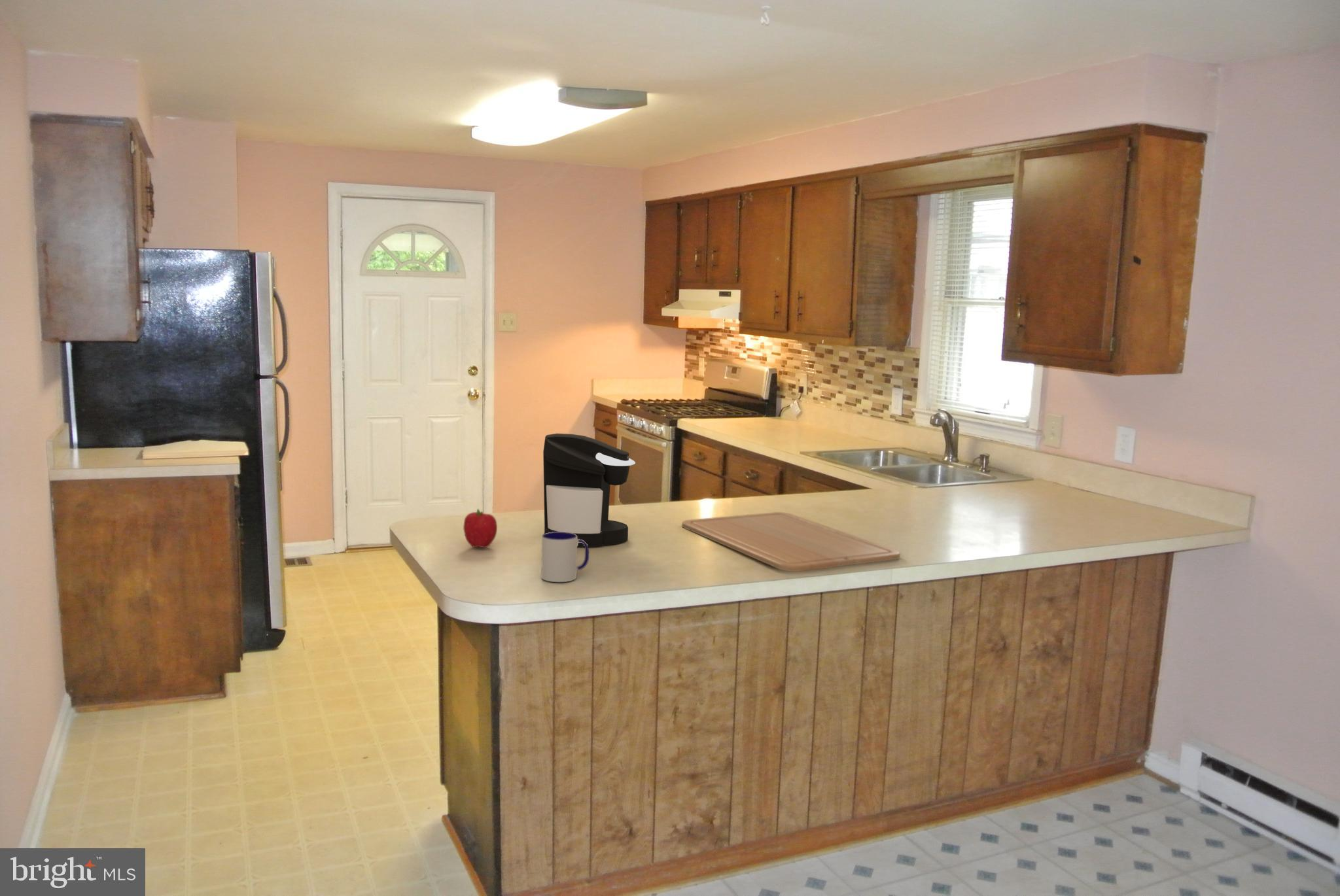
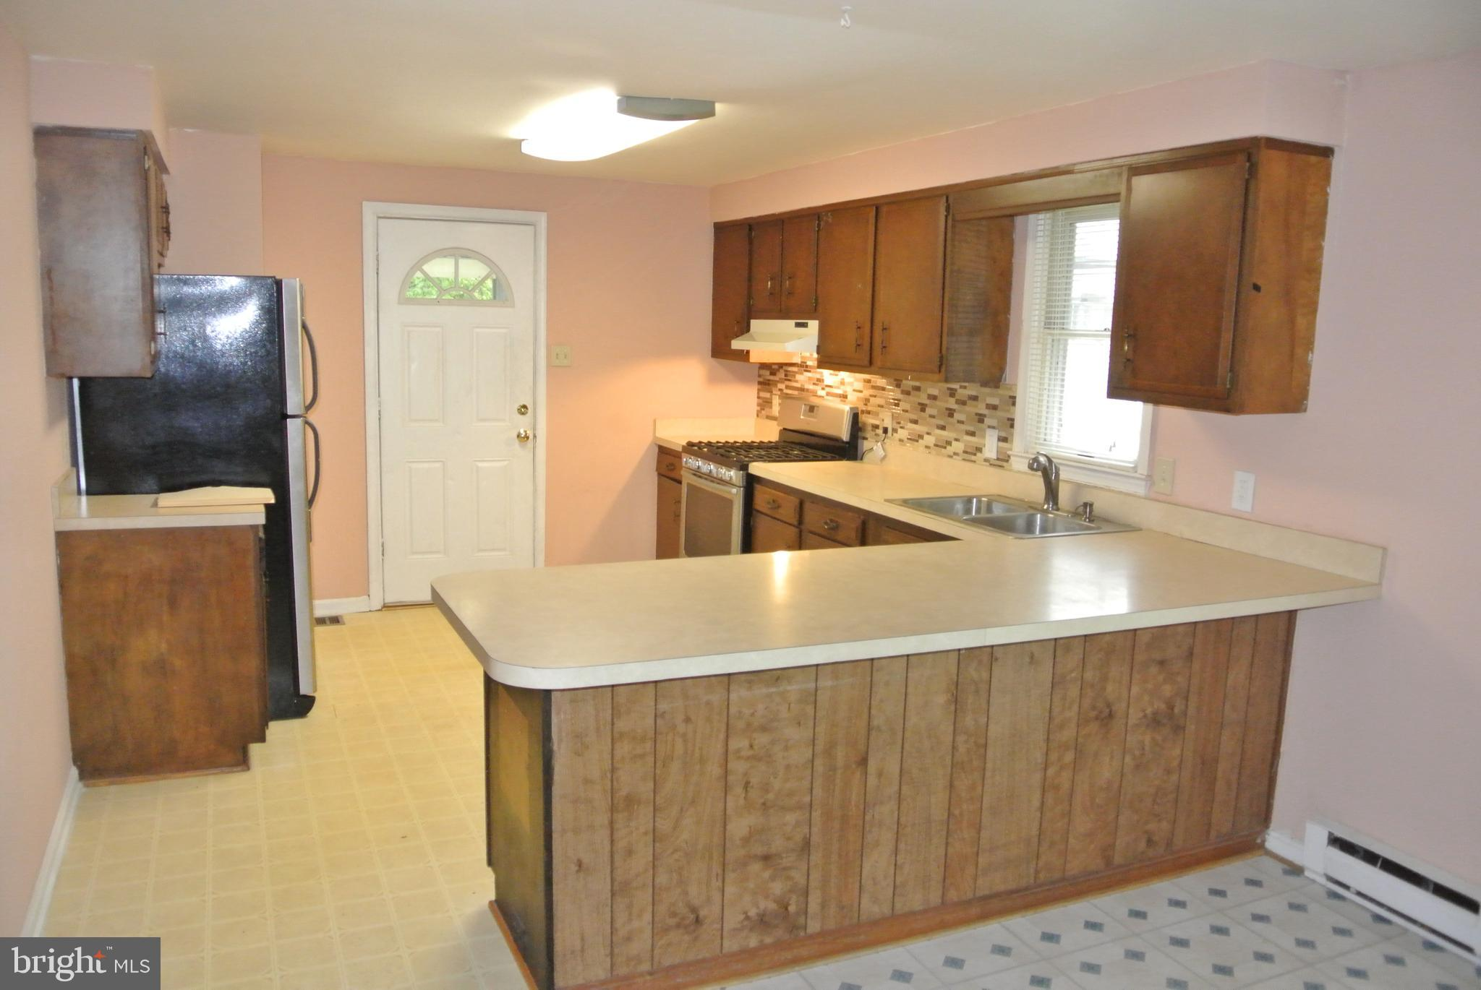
- mug (566, 556)
- coffee maker (589, 487)
- chopping board (785, 538)
- fruit (480, 528)
